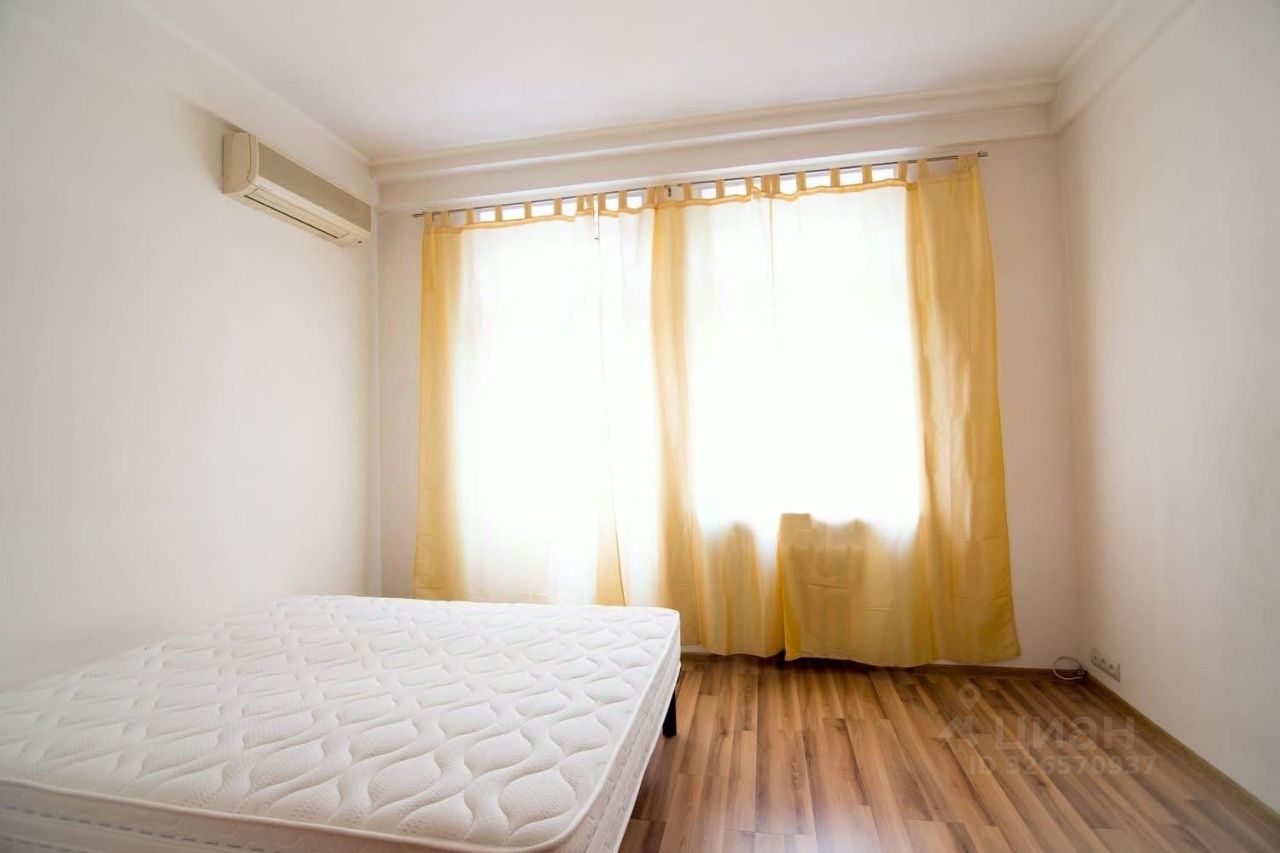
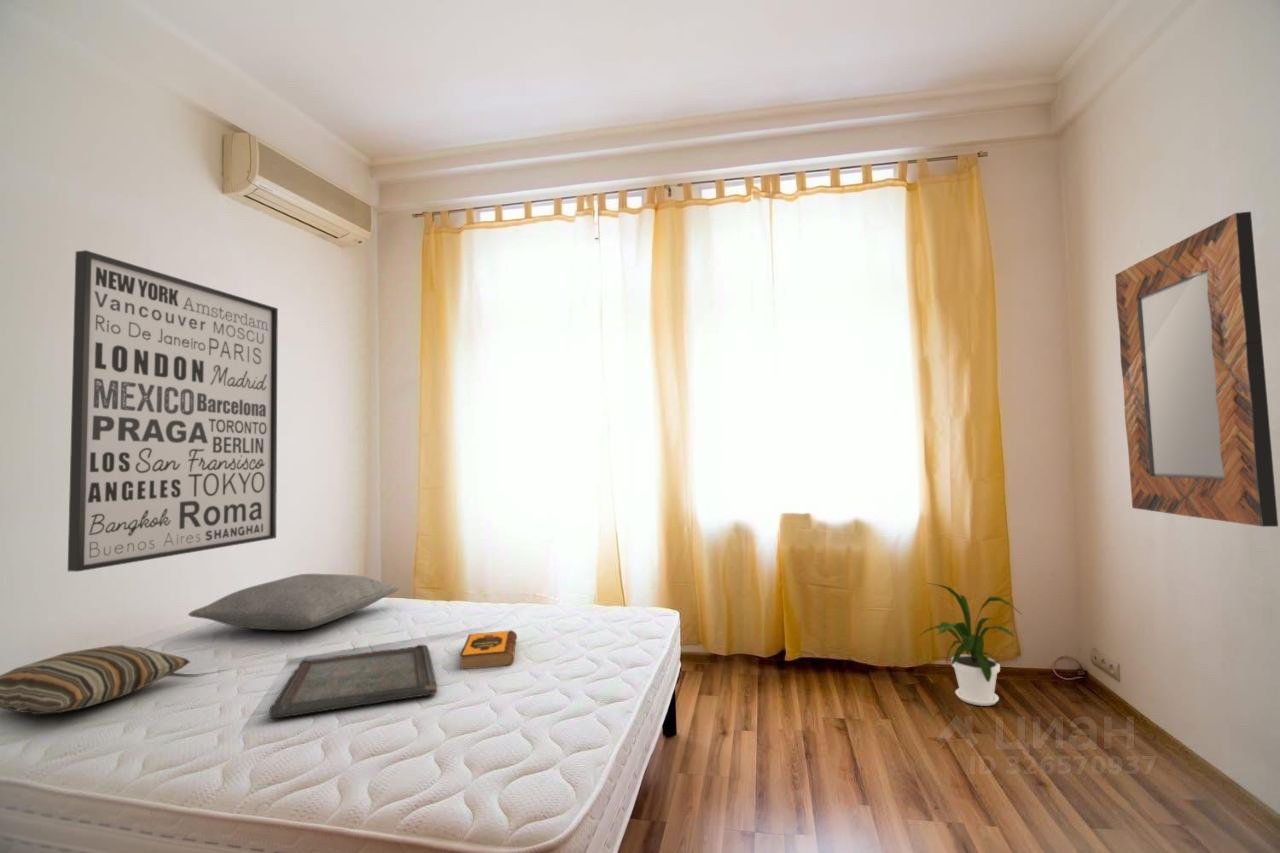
+ wall art (191, 416)
+ pillow (83, 676)
+ house plant (970, 641)
+ hardback book (490, 648)
+ home mirror (1182, 380)
+ serving tray (363, 675)
+ pillow (303, 600)
